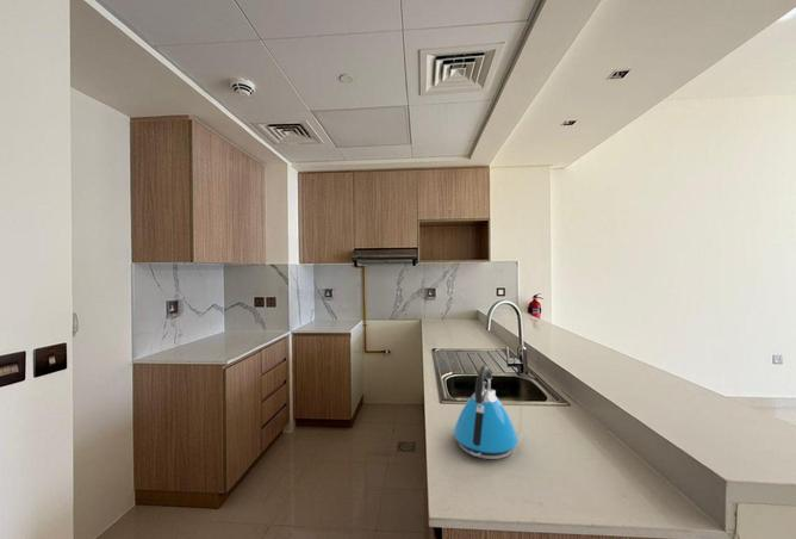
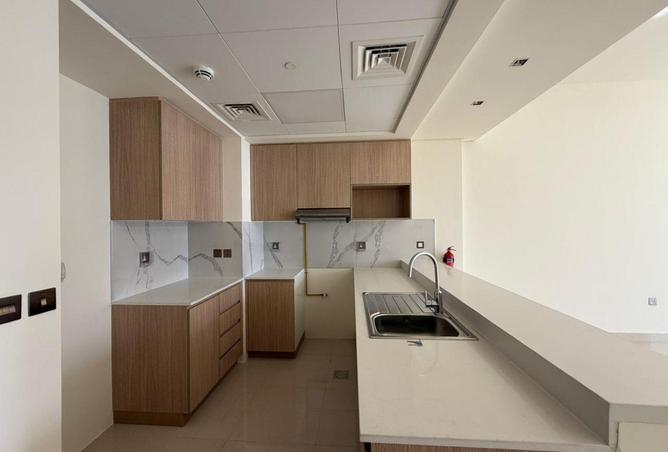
- kettle (484, 405)
